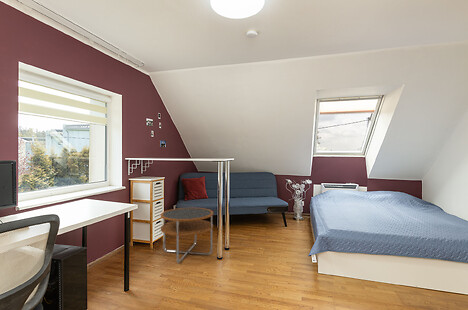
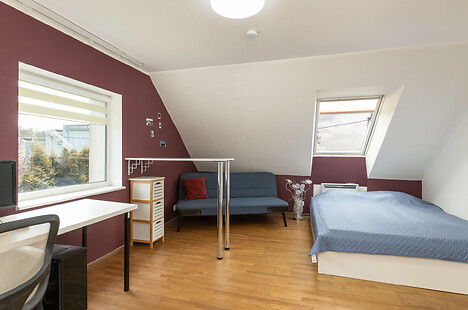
- side table (187, 233)
